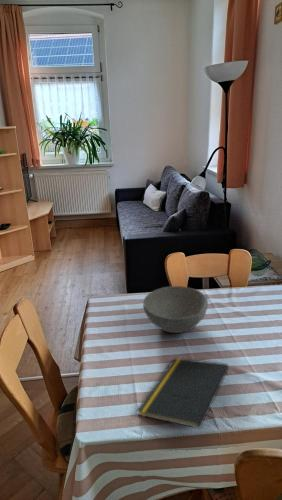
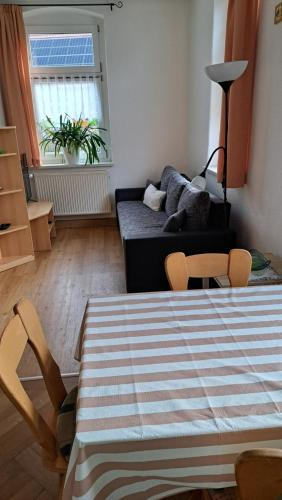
- notepad (185, 388)
- bowl (175, 313)
